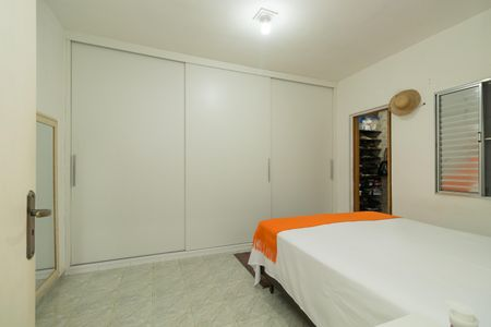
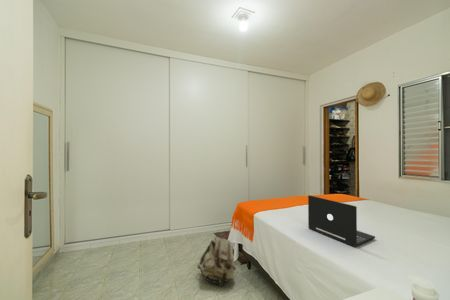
+ laptop (339, 215)
+ backpack (216, 256)
